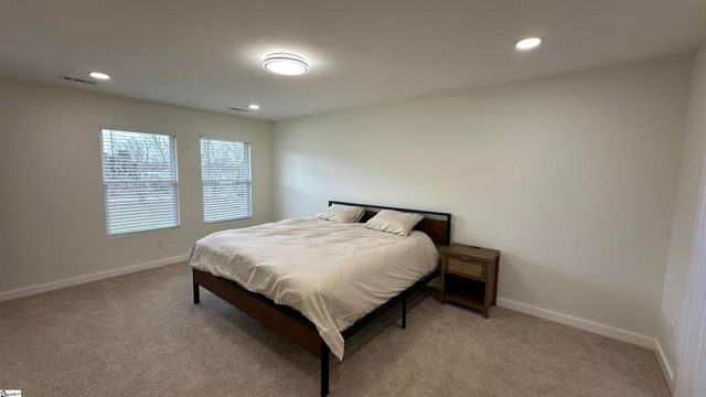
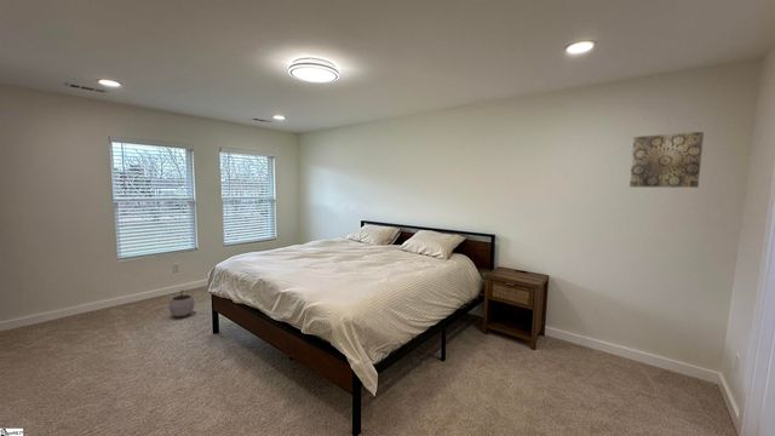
+ wall art (664, 161)
+ plant pot (182, 302)
